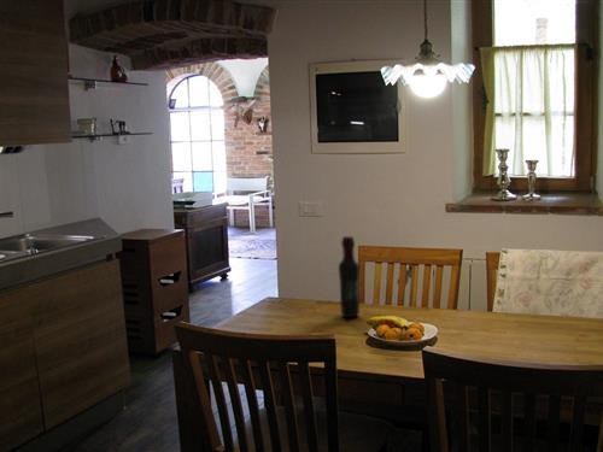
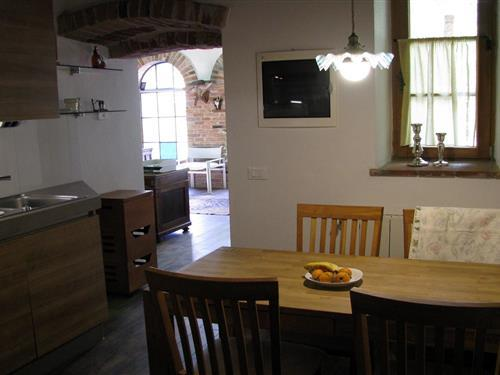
- wine bottle (349, 276)
